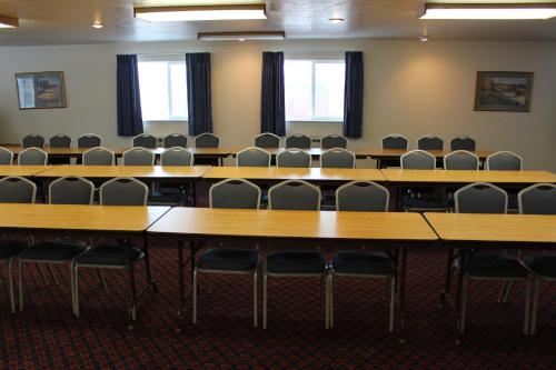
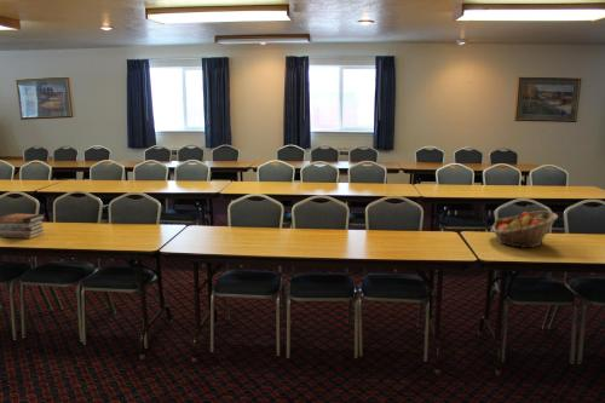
+ book stack (19, 225)
+ fruit basket (523, 226)
